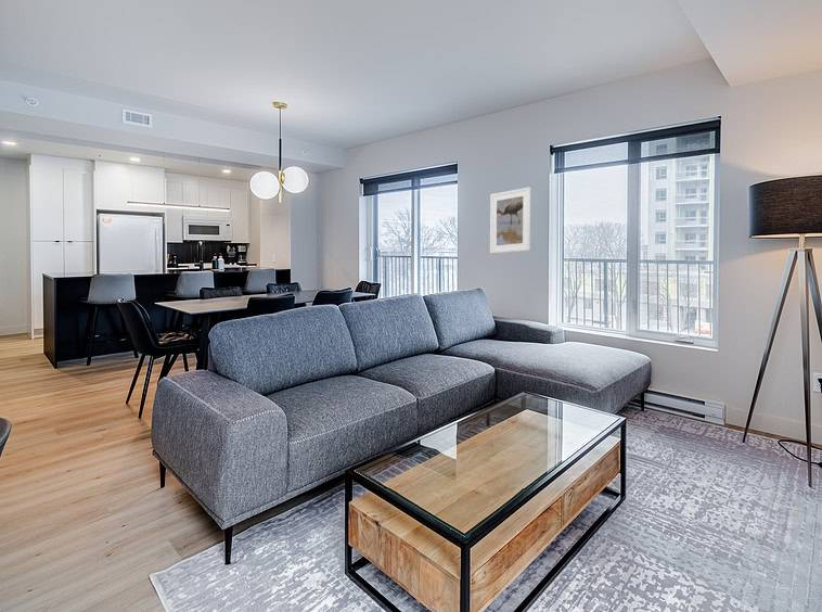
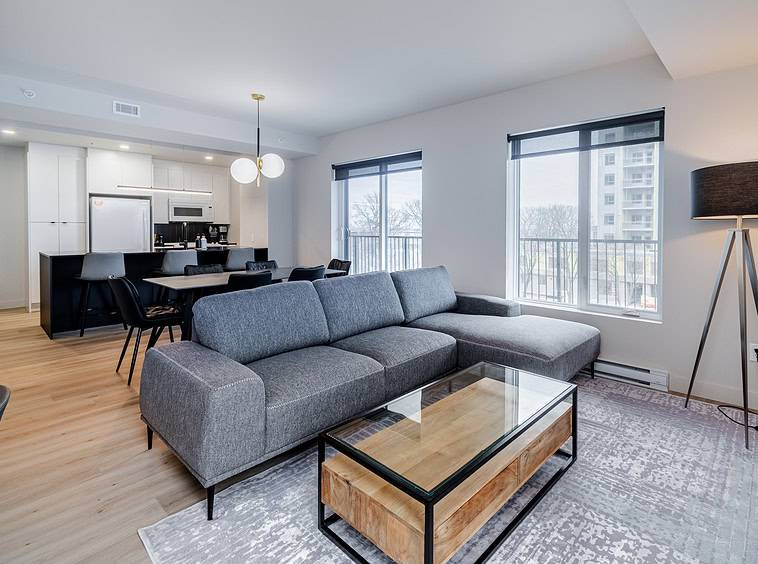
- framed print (510, 221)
